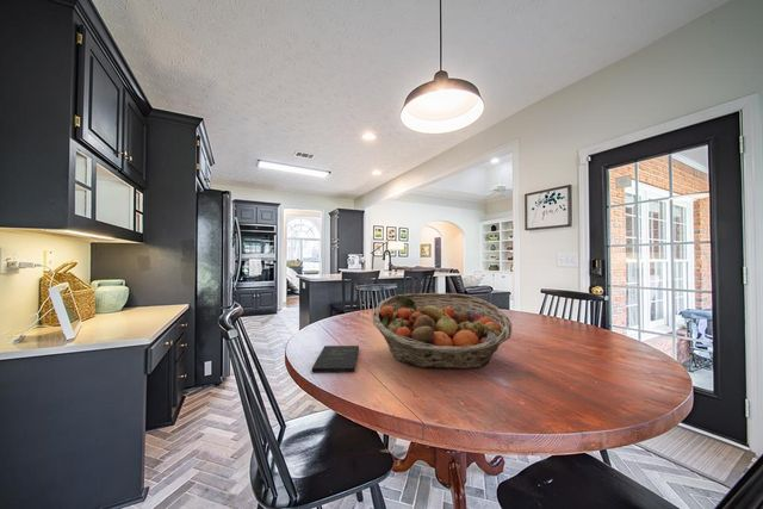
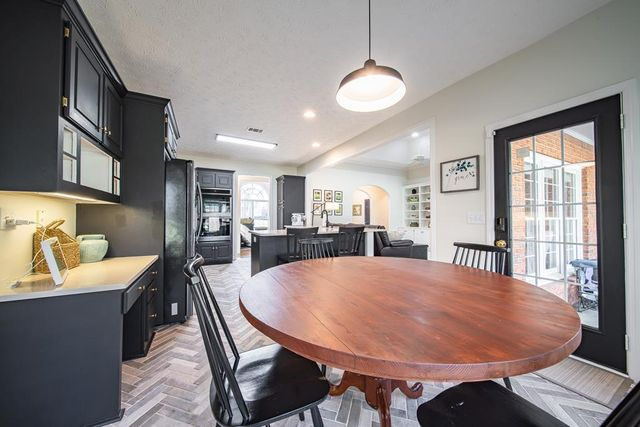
- fruit basket (439, 325)
- book (337, 356)
